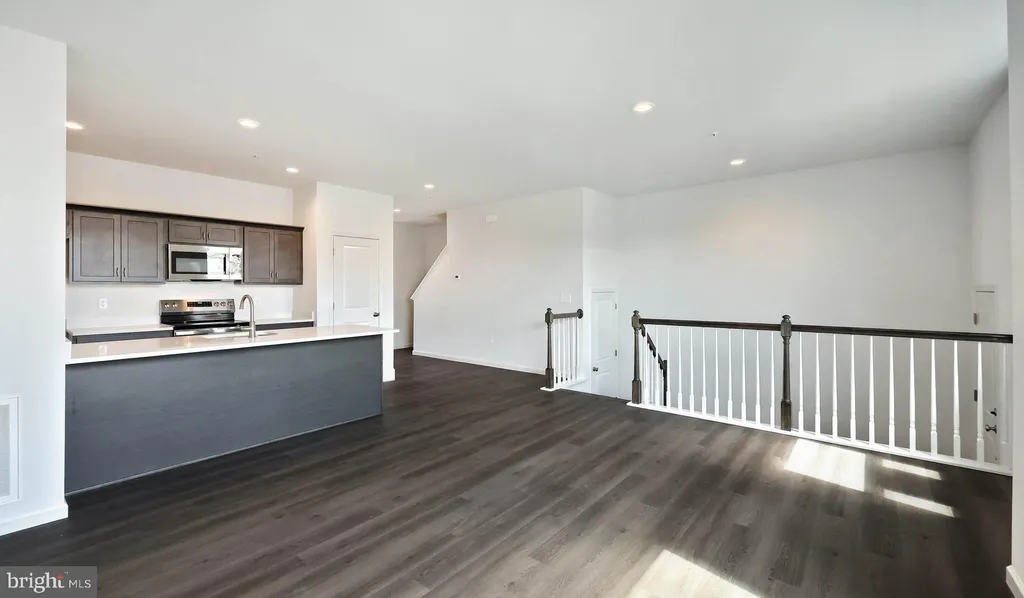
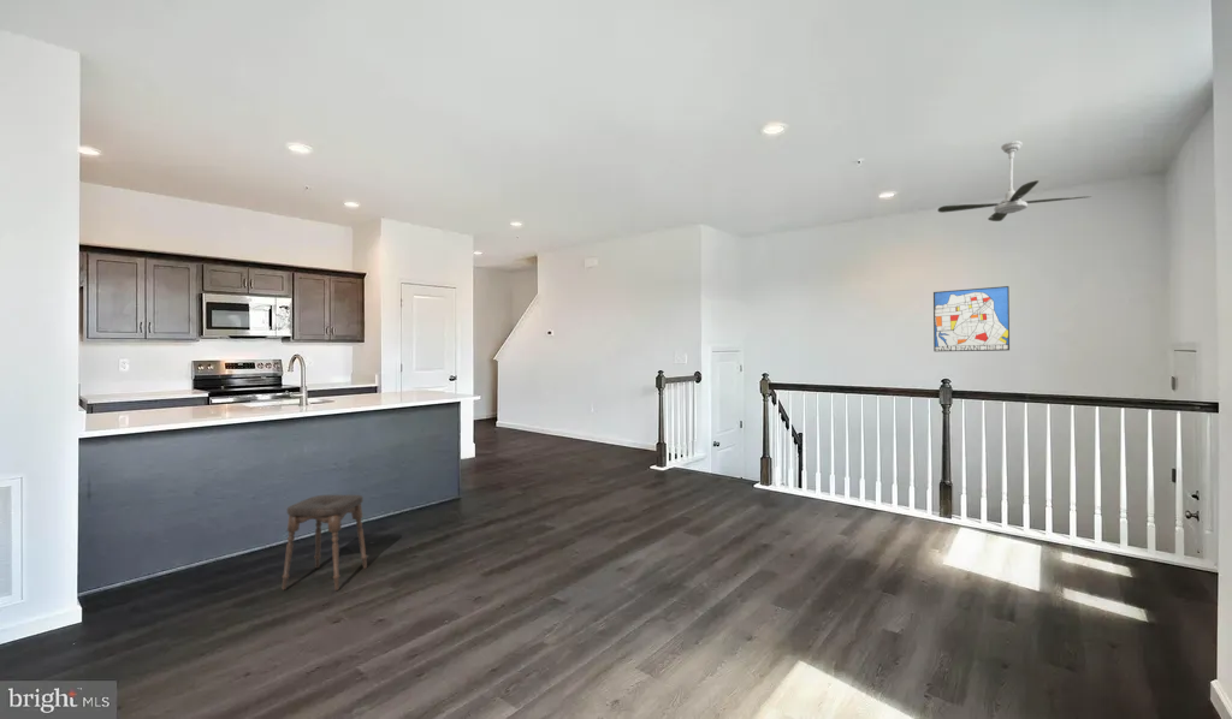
+ wall art (970, 320)
+ ceiling fan (1009, 177)
+ stool (320, 540)
